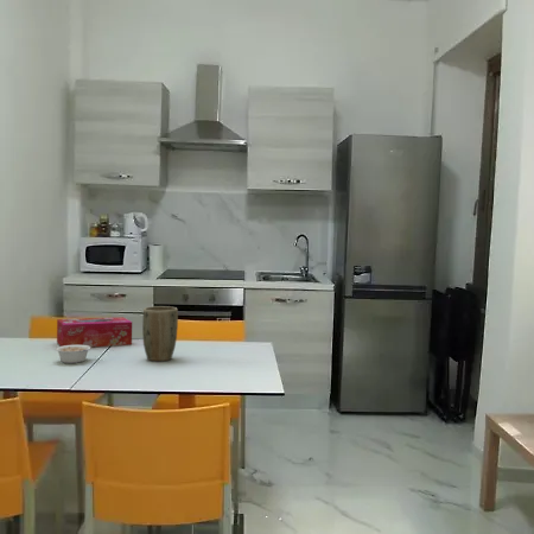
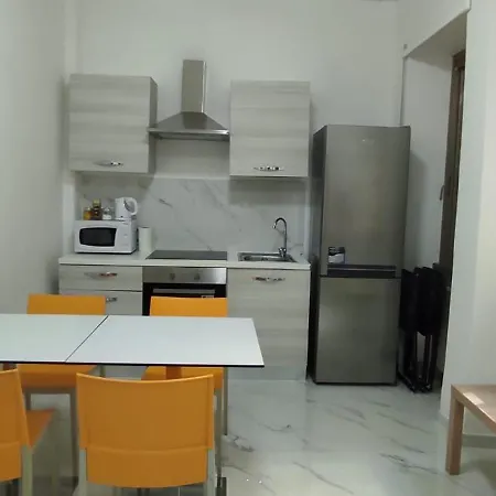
- tissue box (94, 331)
- legume (74, 352)
- plant pot (160, 333)
